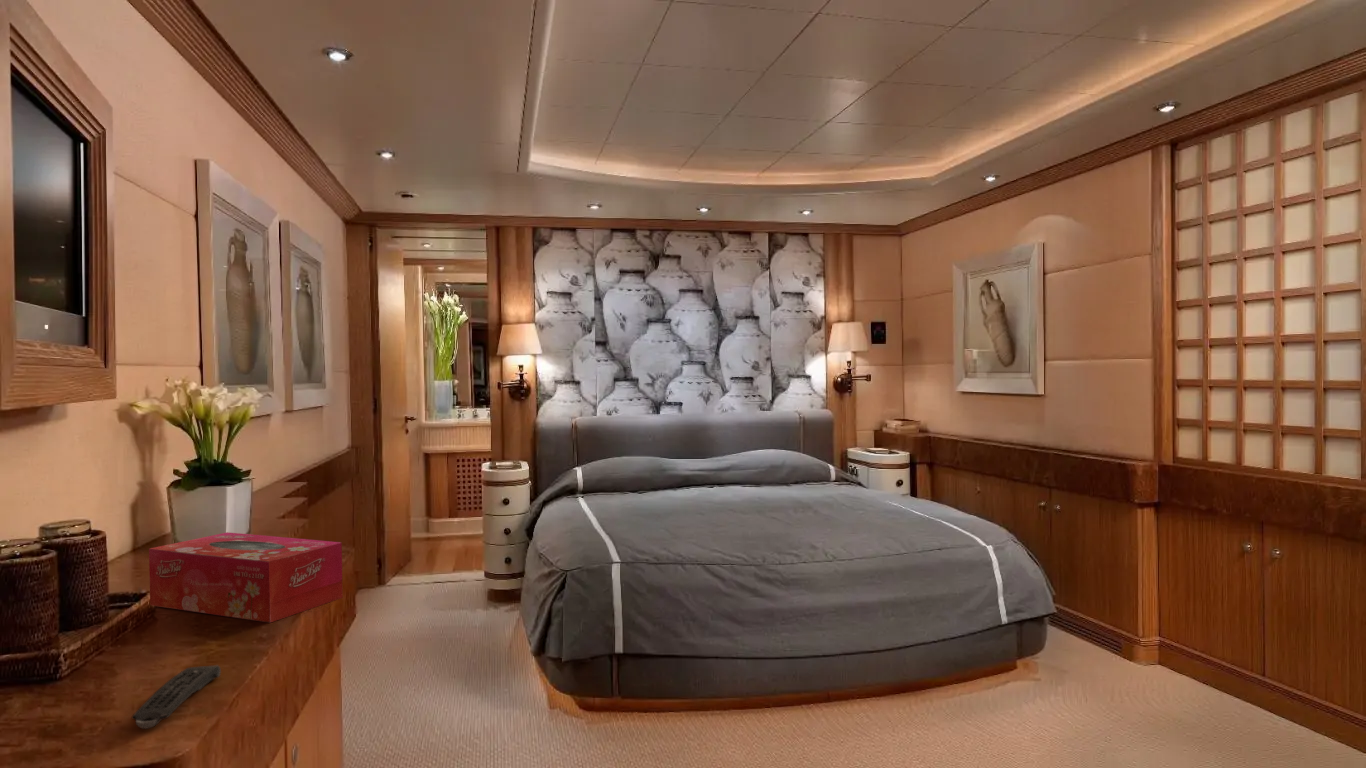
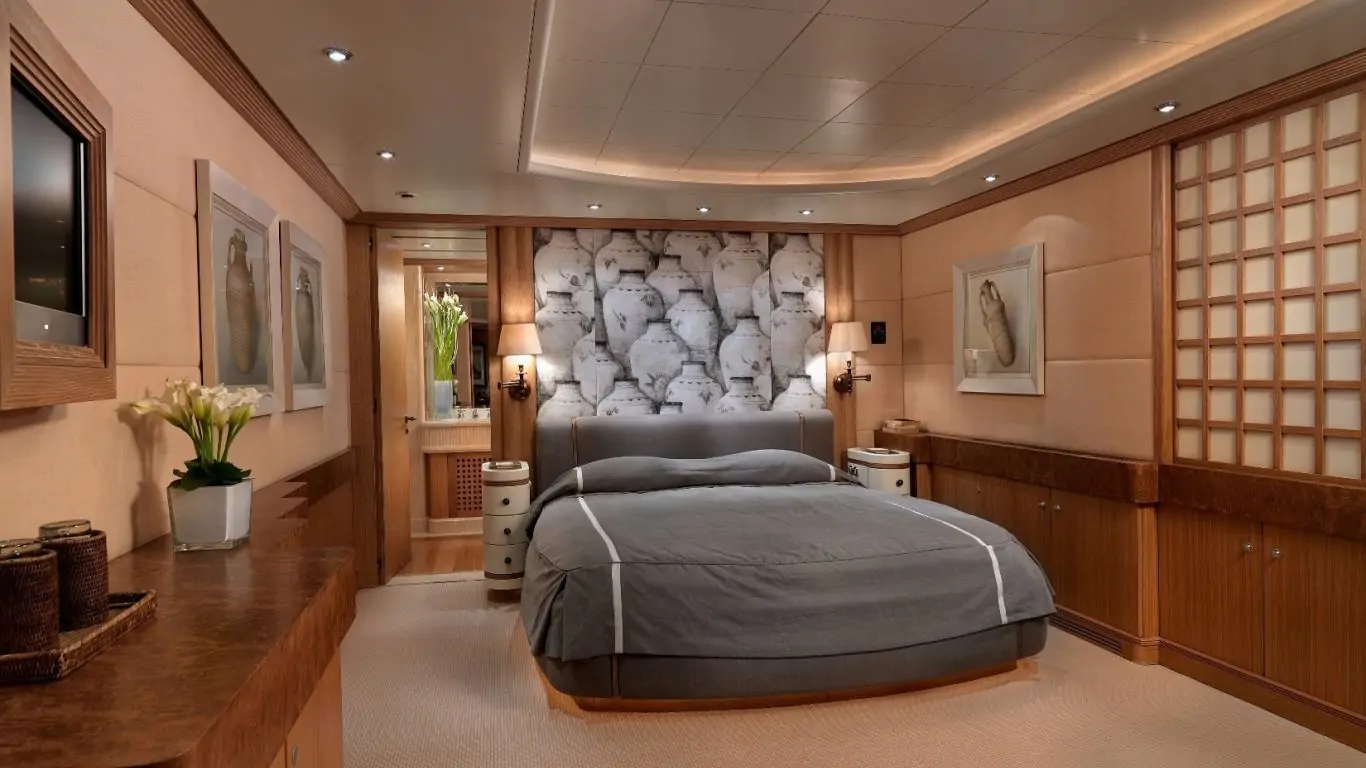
- tissue box (246, 573)
- remote control (177, 693)
